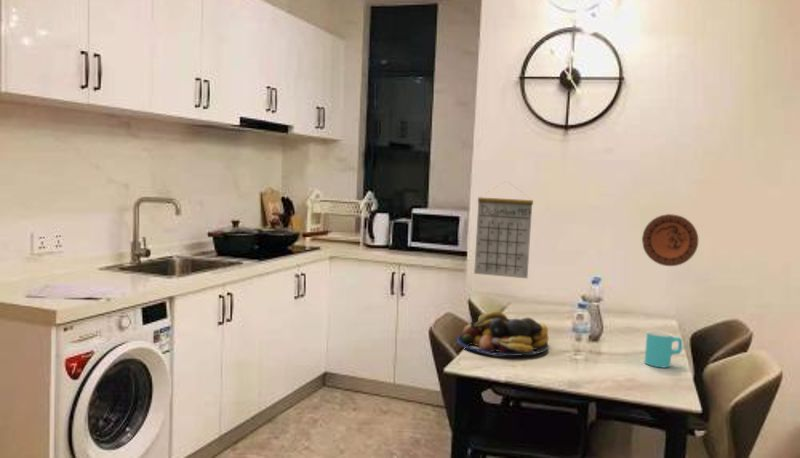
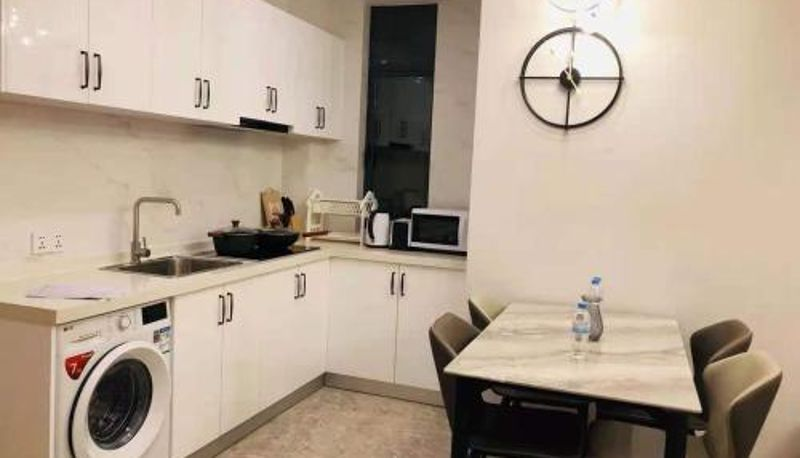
- fruit bowl (502, 328)
- decorative plate (669, 240)
- calendar (503, 228)
- cup (663, 349)
